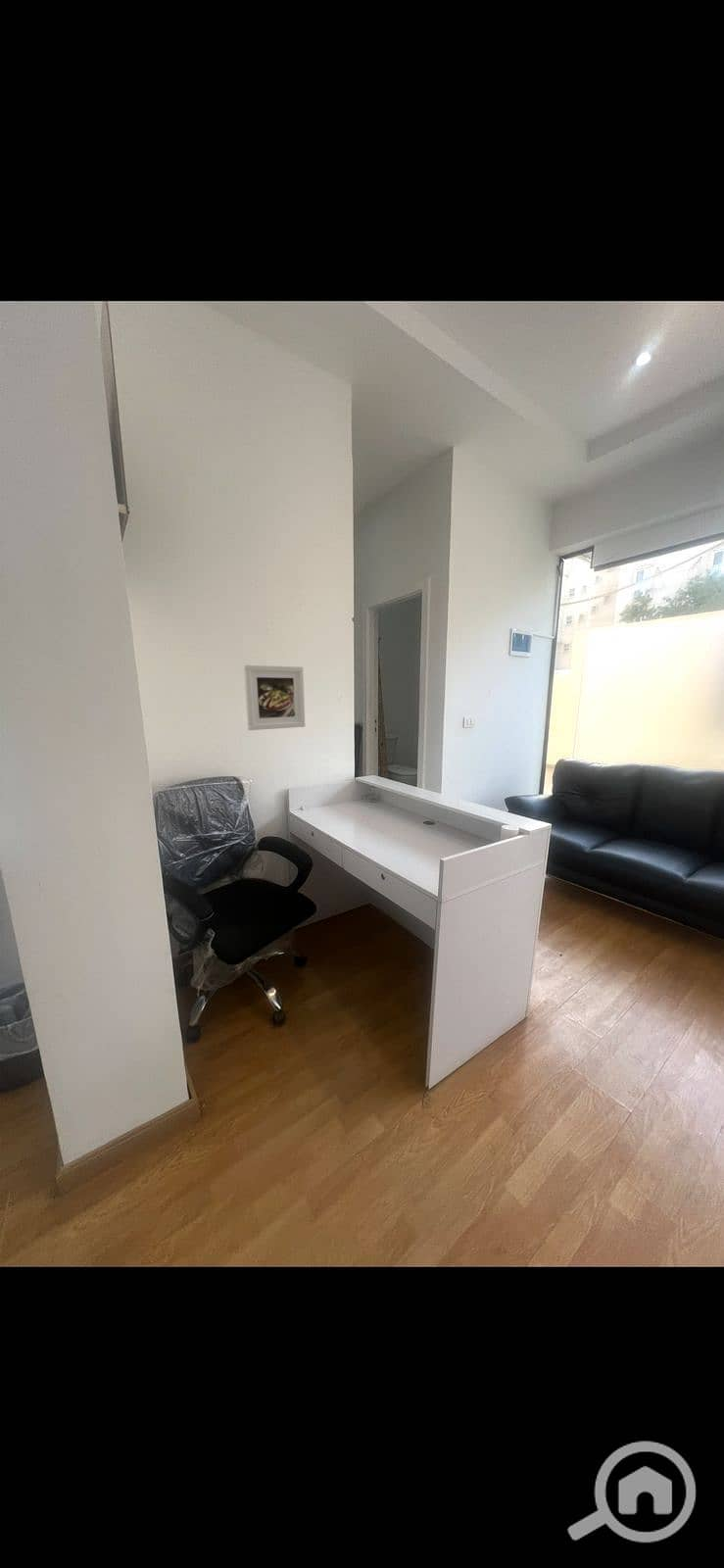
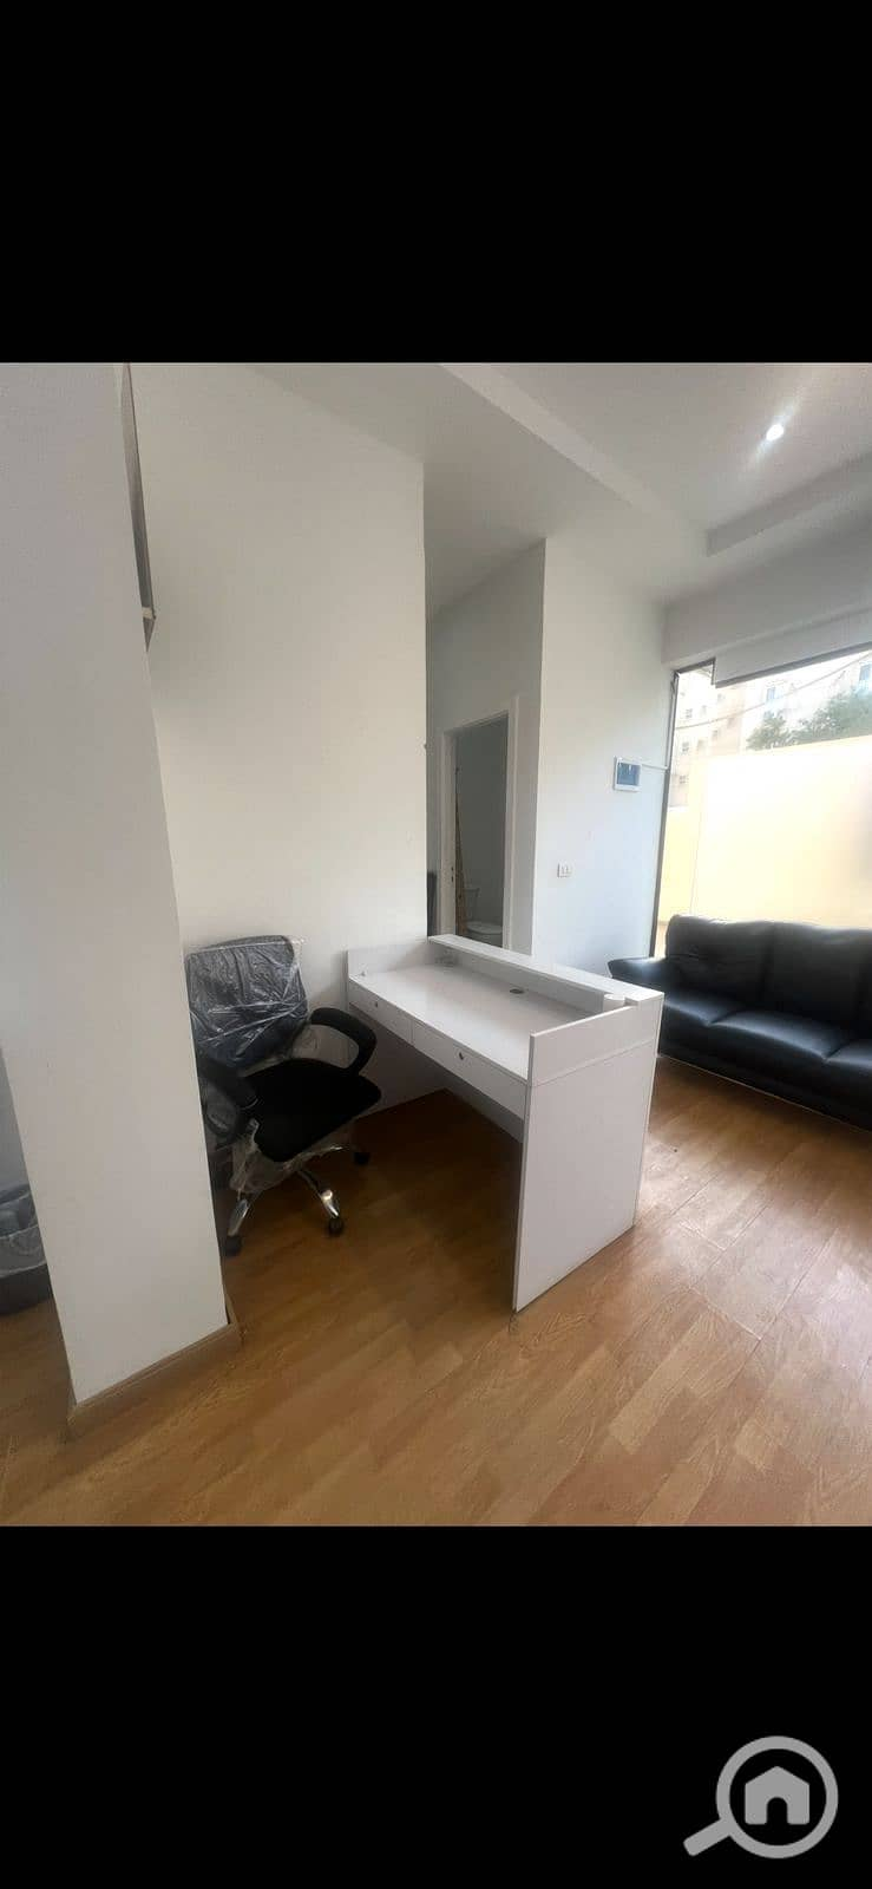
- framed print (275, 697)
